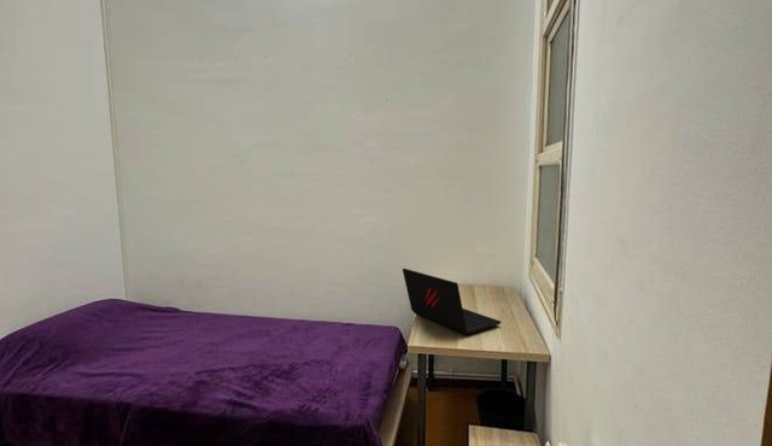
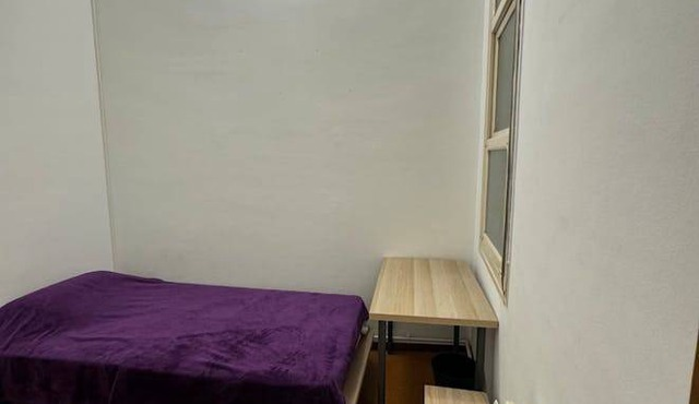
- laptop (450, 295)
